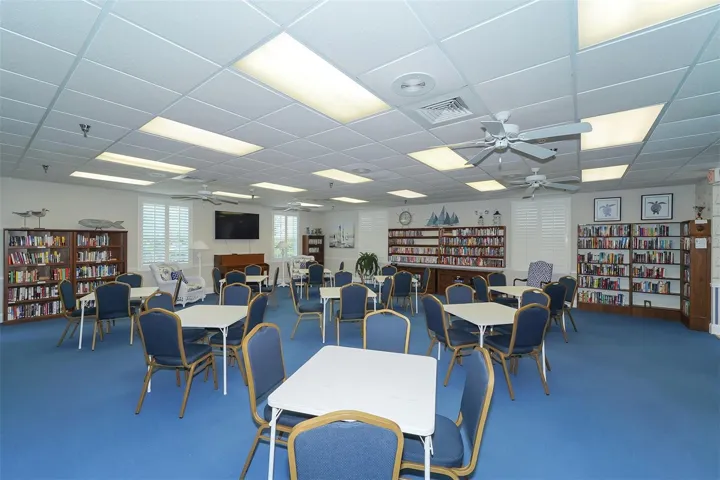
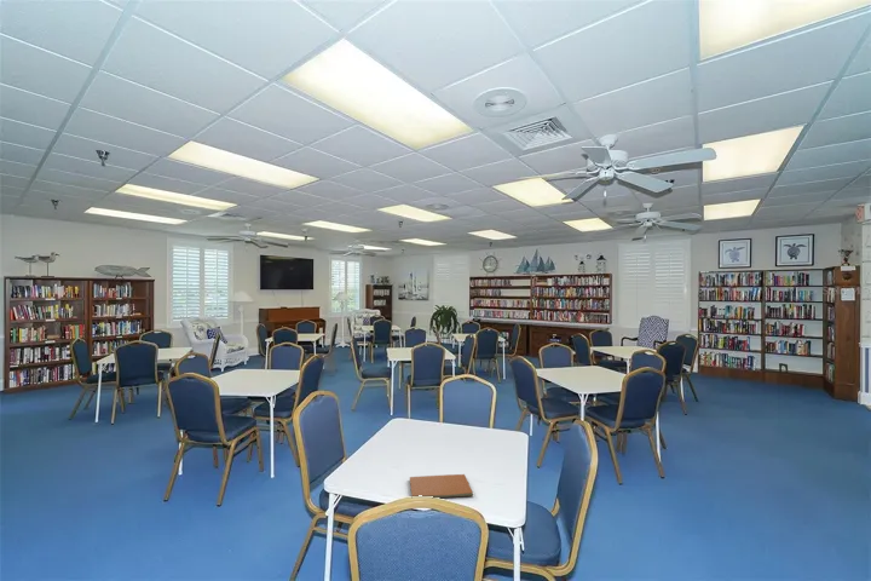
+ book (439, 485)
